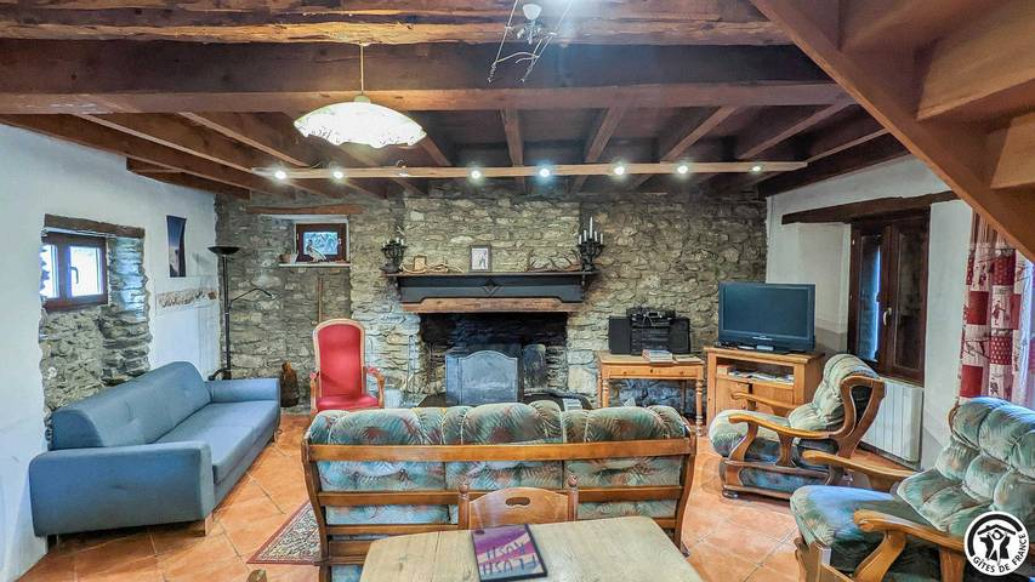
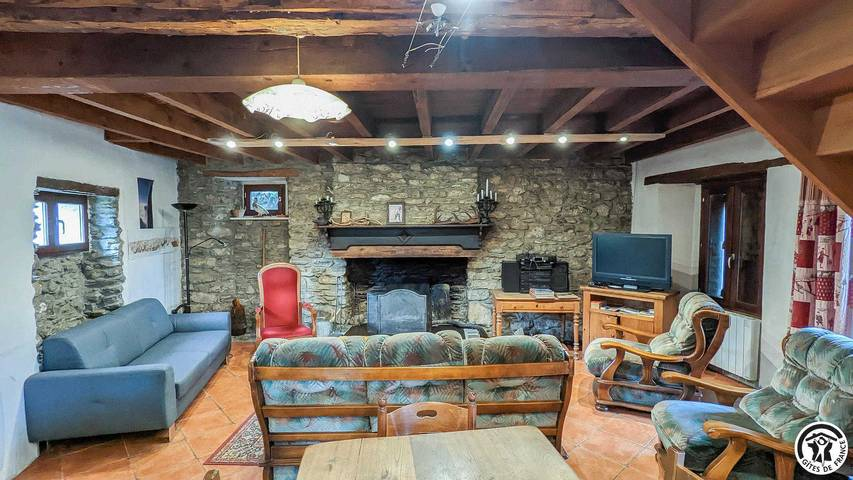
- video game case (506, 550)
